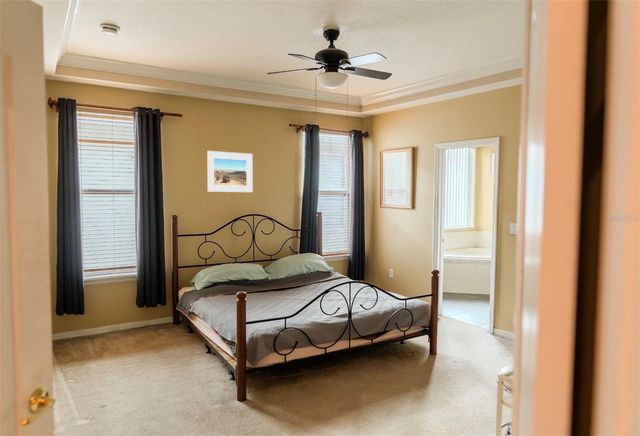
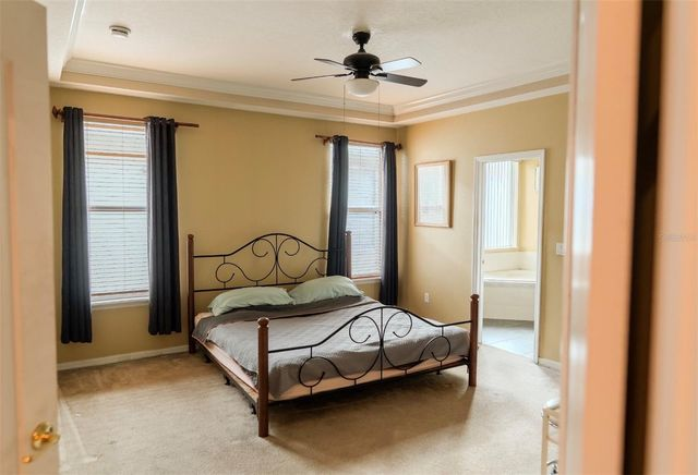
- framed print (230, 172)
